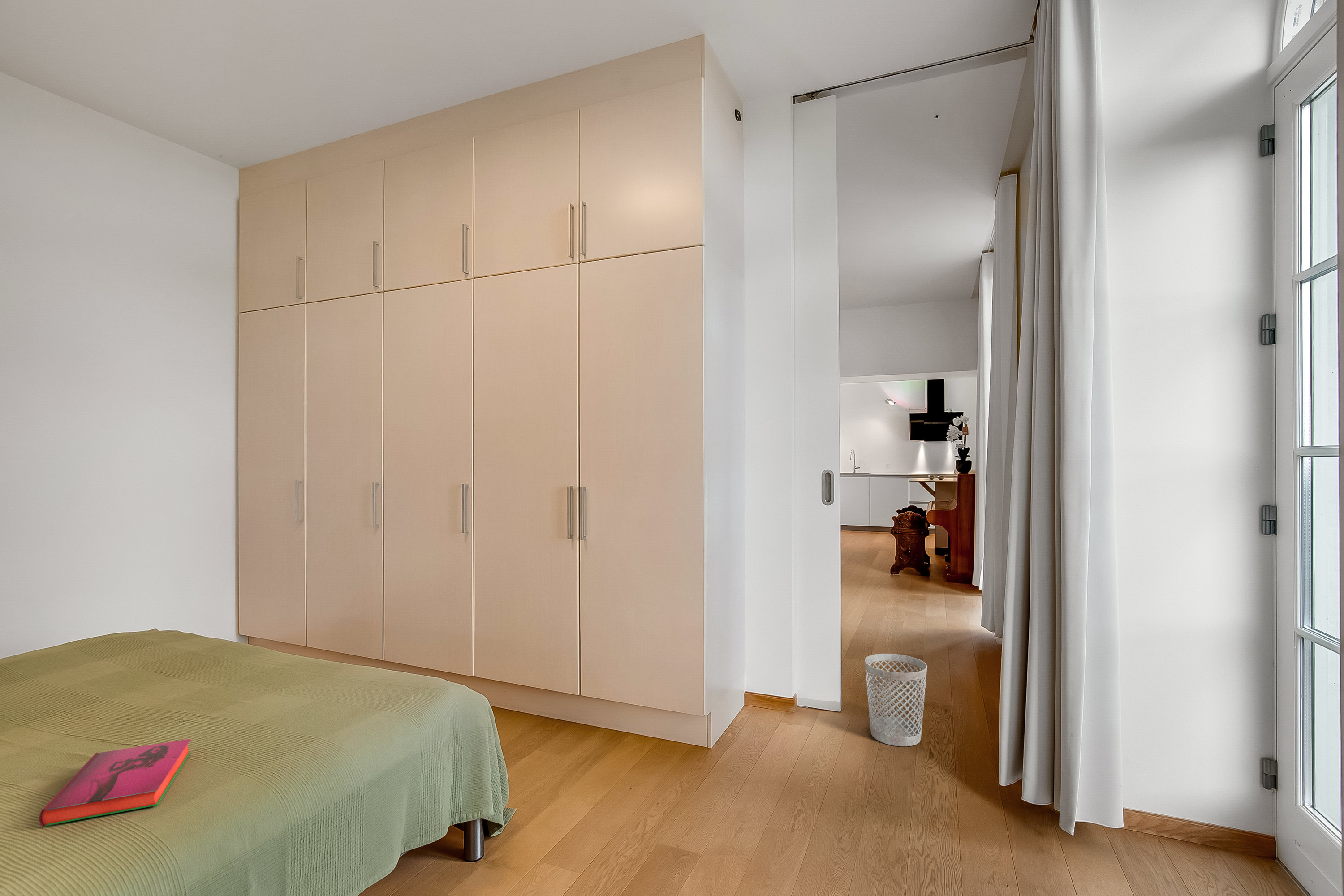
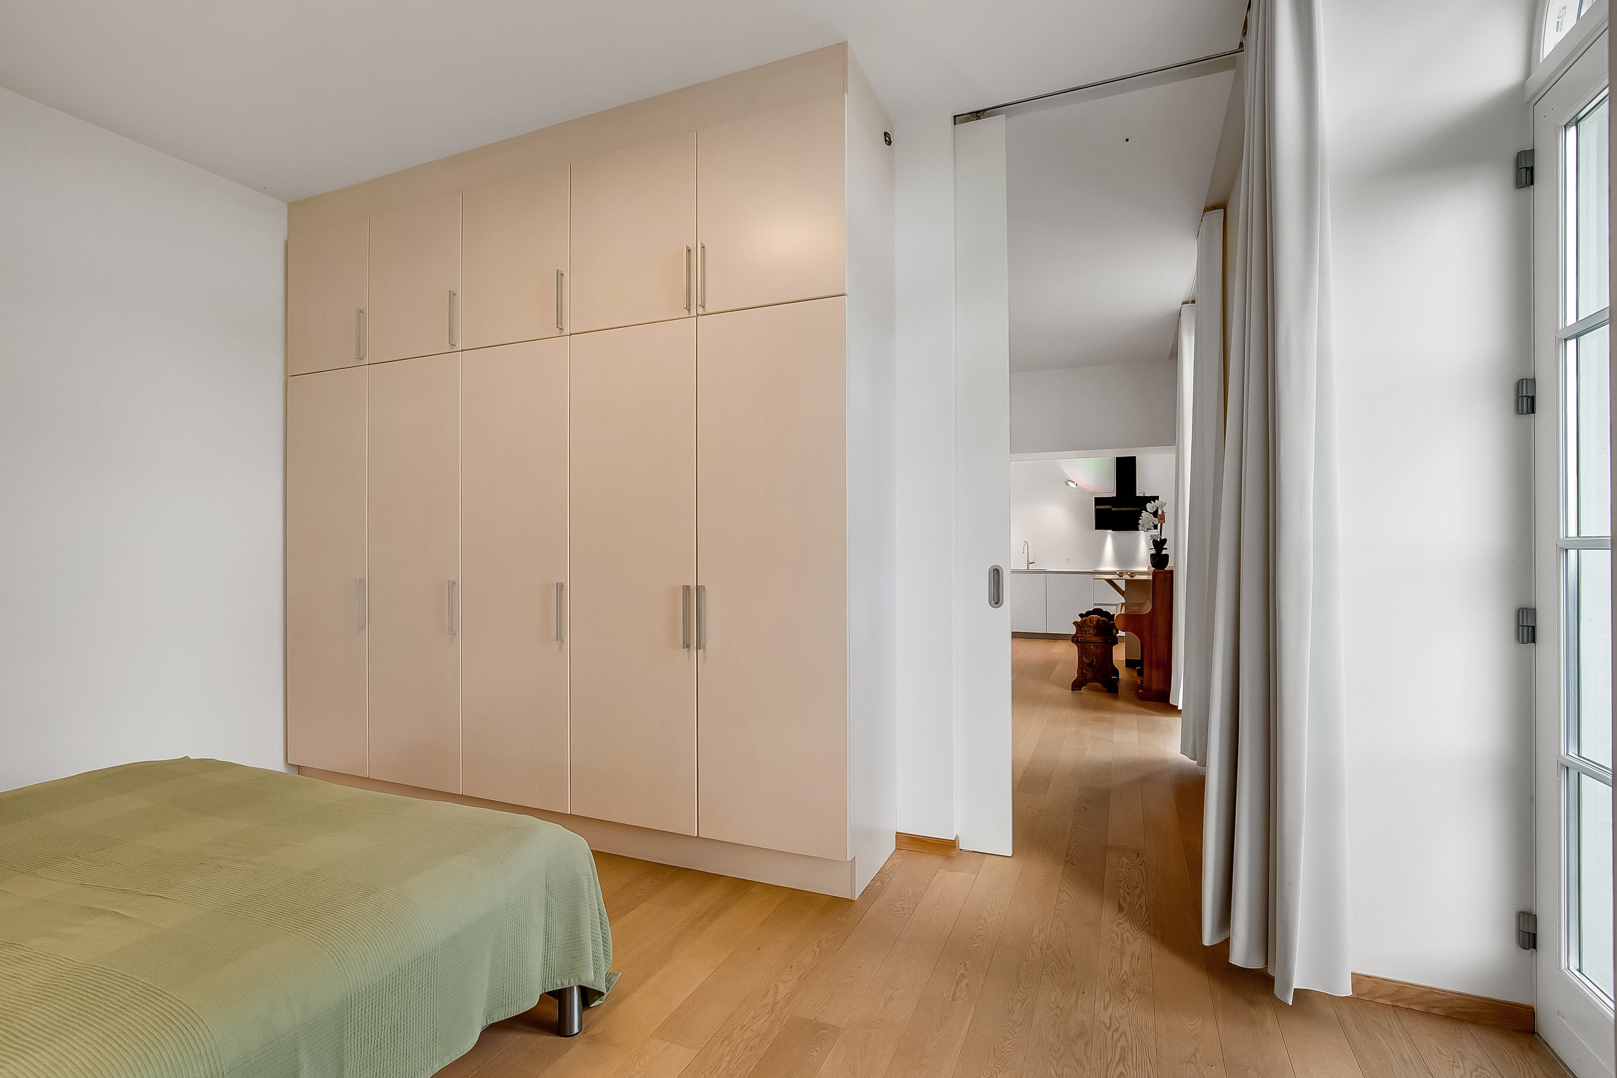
- wastebasket (895, 699)
- hardback book (123, 778)
